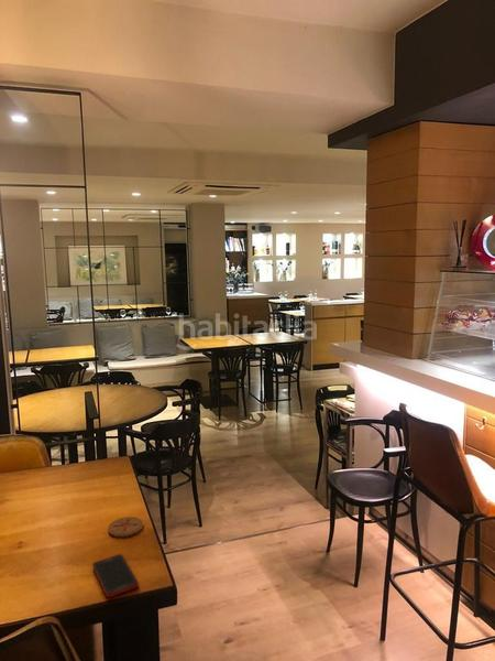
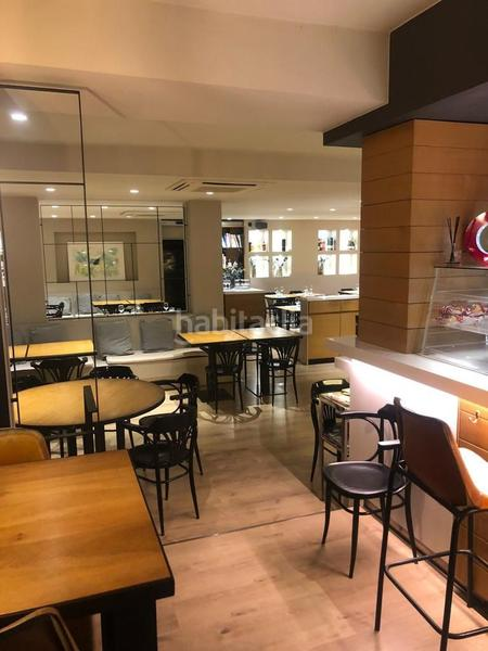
- cell phone (114, 574)
- coaster (125, 525)
